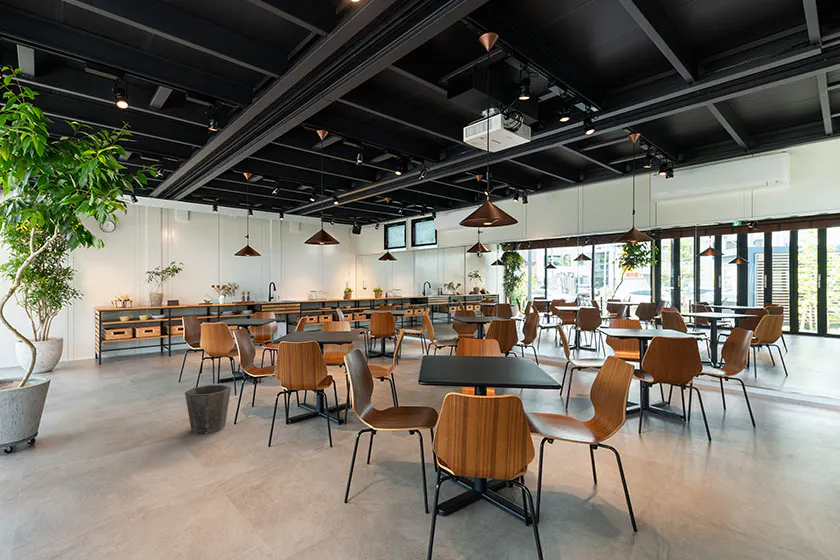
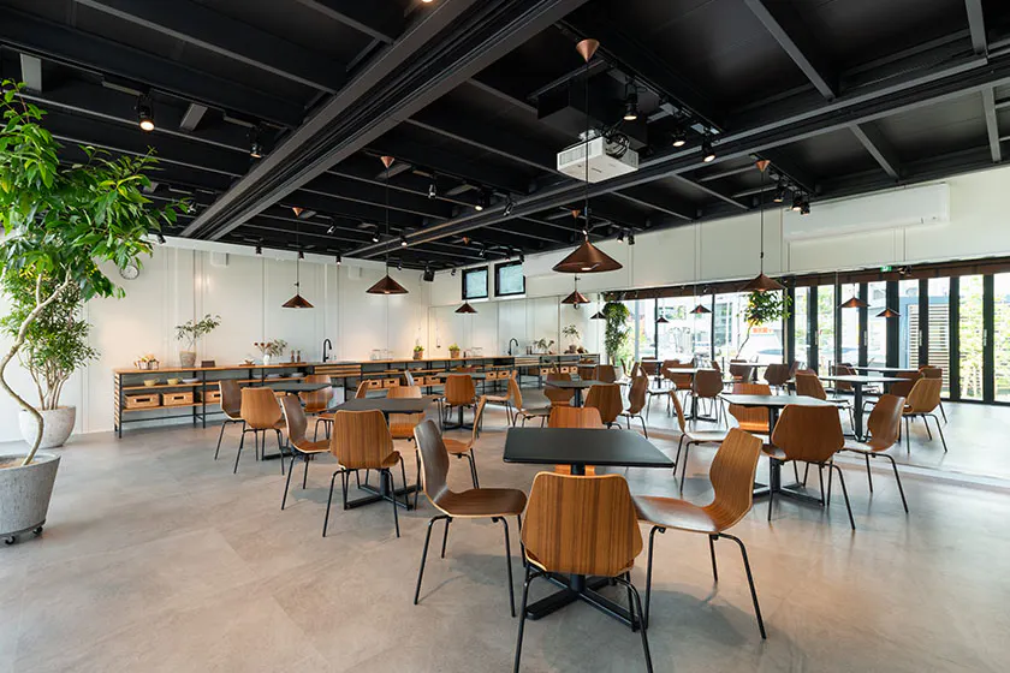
- waste bin (208, 409)
